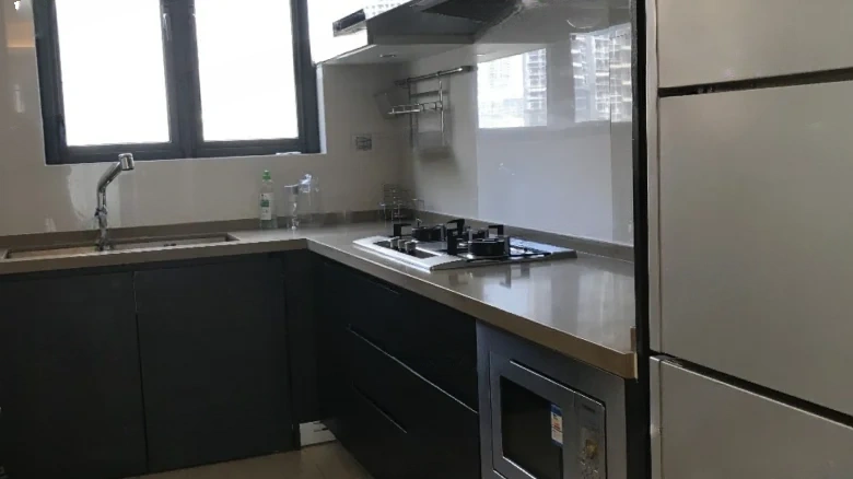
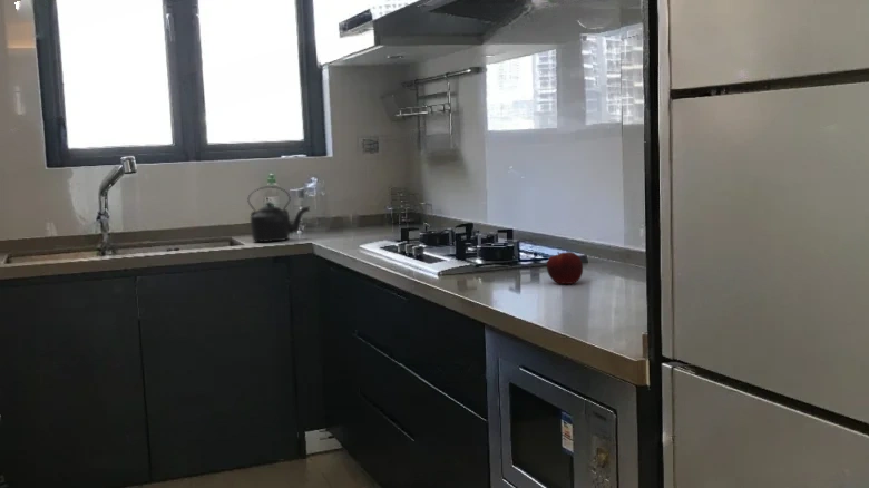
+ kettle (280, 212)
+ fruit (565, 266)
